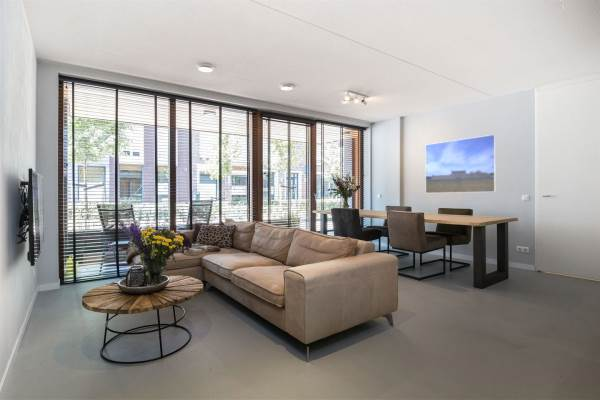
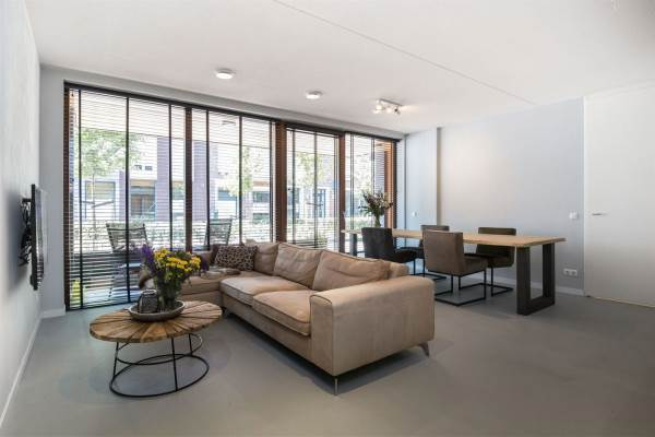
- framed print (457, 166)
